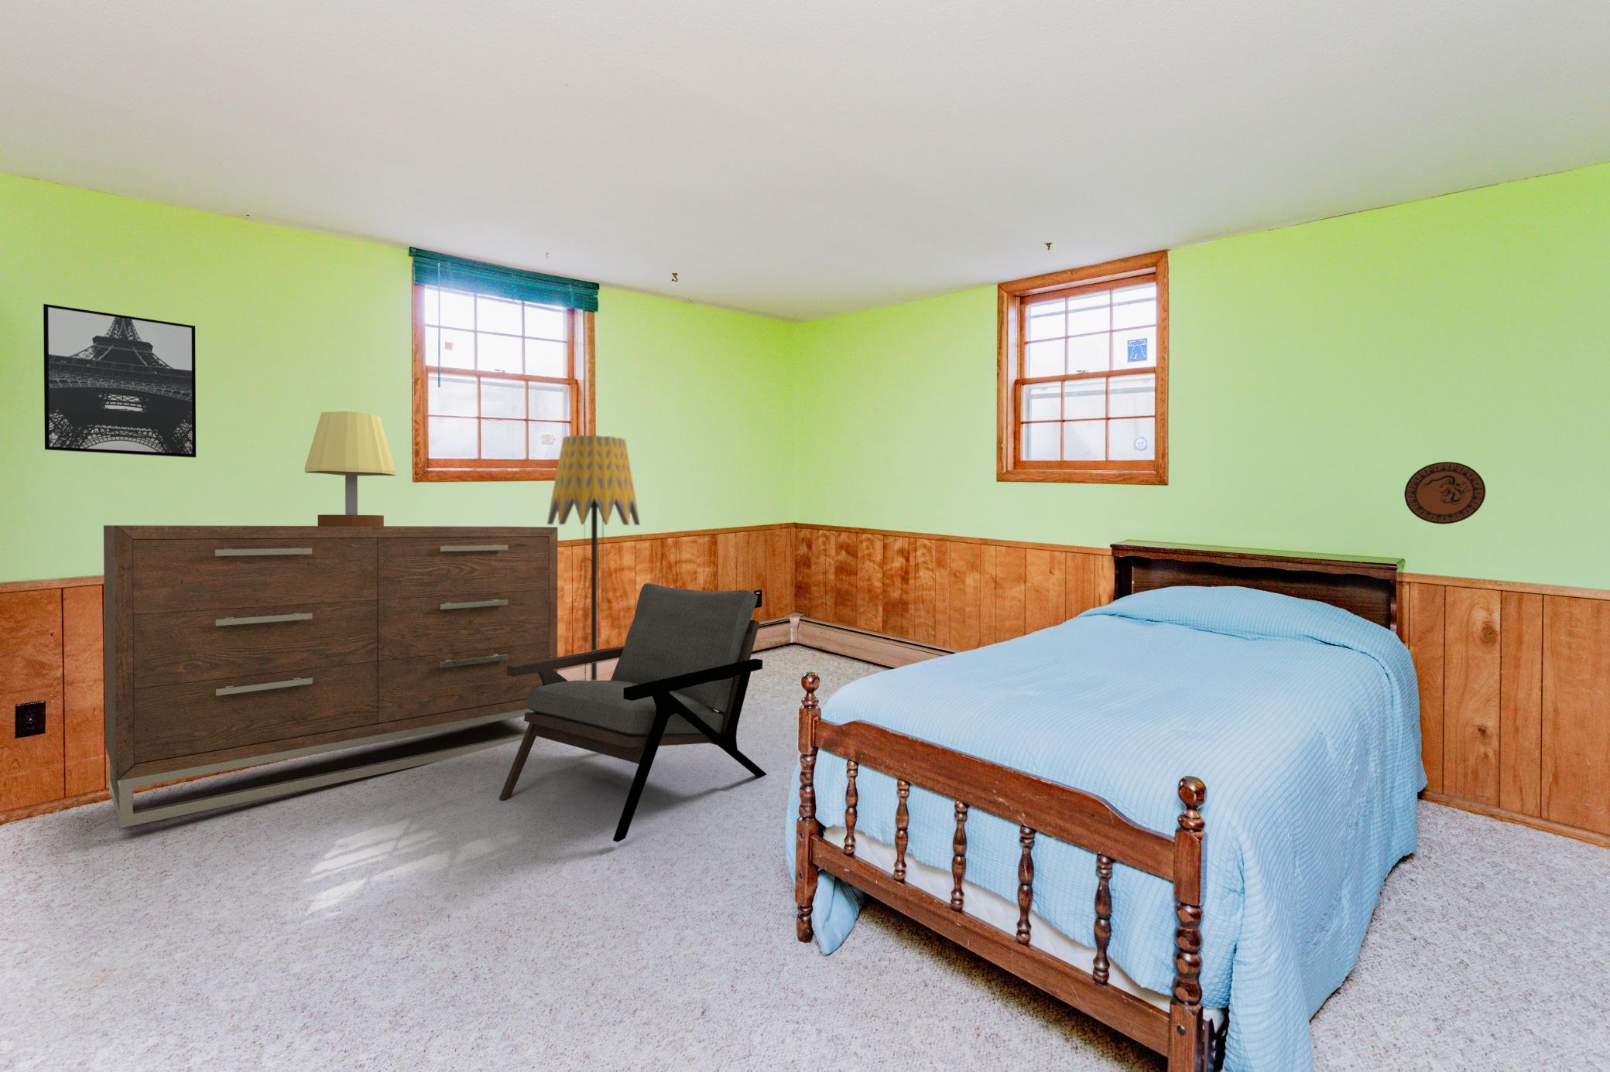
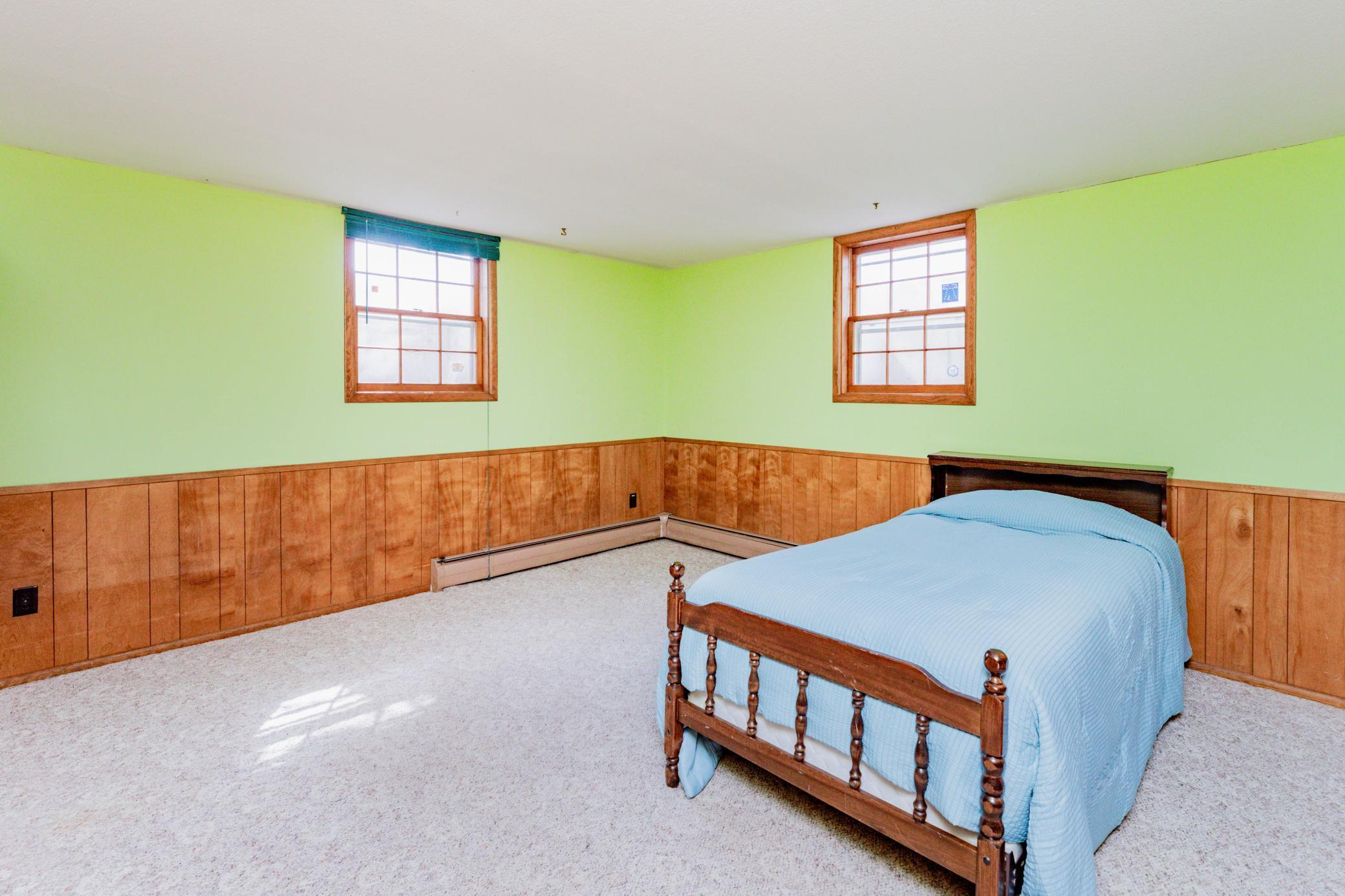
- armchair (639, 689)
- table lamp (351, 469)
- dresser (357, 644)
- decorative plate (1444, 493)
- wall art (123, 384)
- floor lamp (594, 570)
